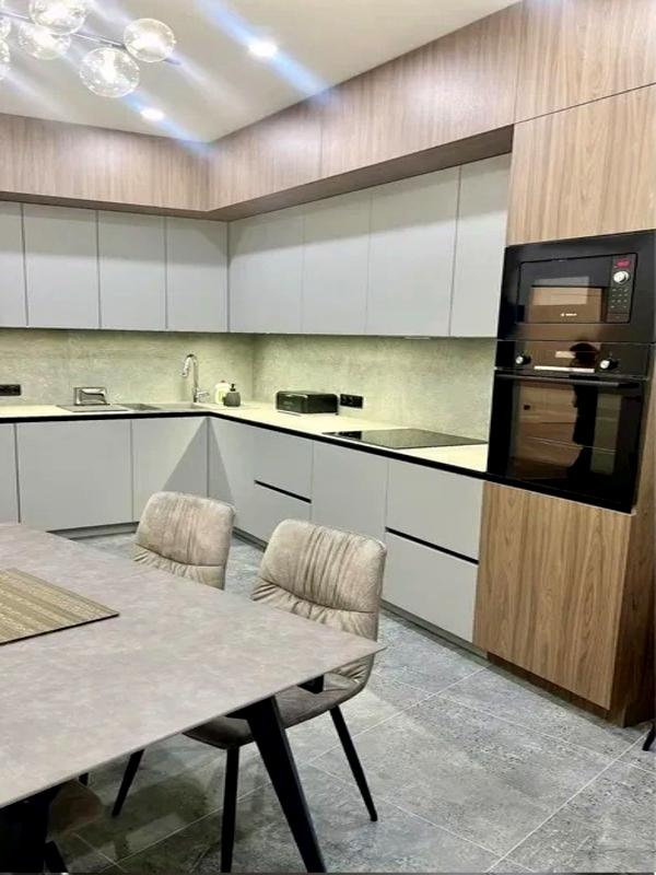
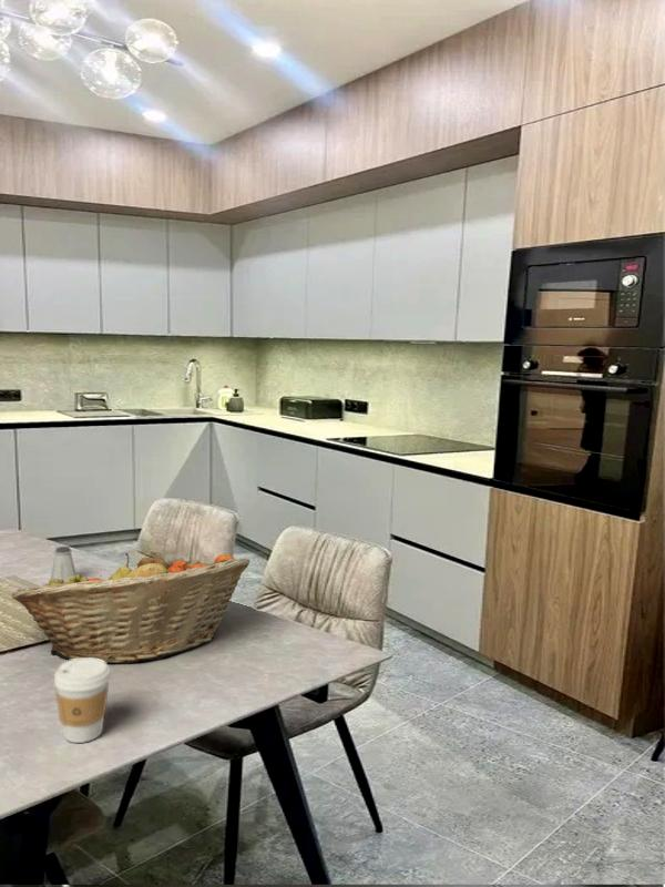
+ saltshaker (63, 565)
+ coffee cup (82, 699)
+ fruit basket (137, 594)
